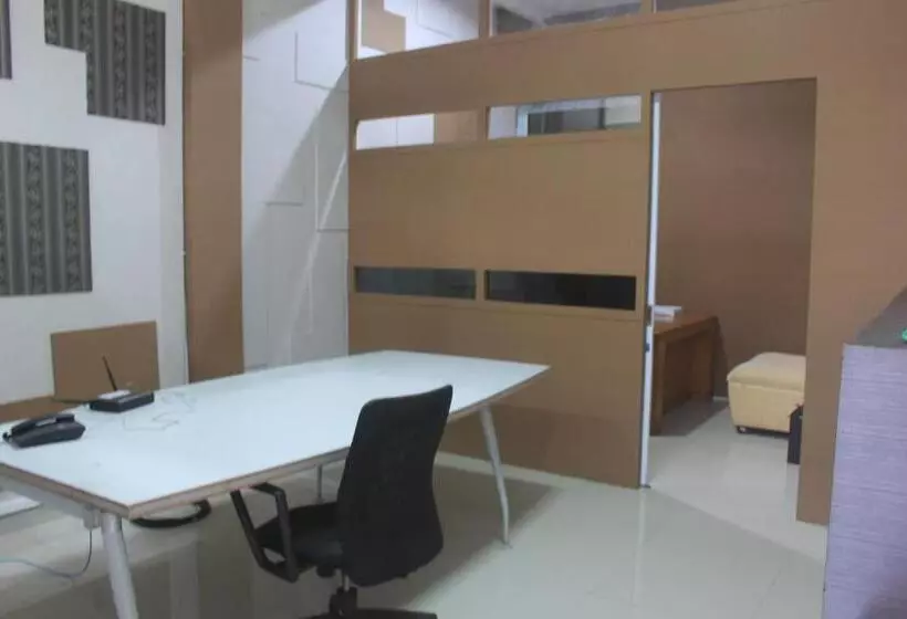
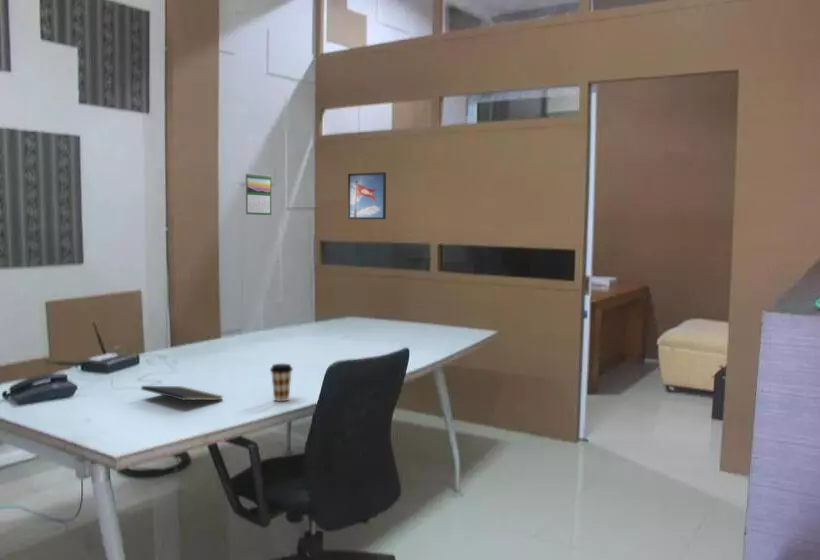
+ calendar (258, 194)
+ coffee cup (281, 382)
+ notepad (182, 393)
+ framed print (366, 196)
